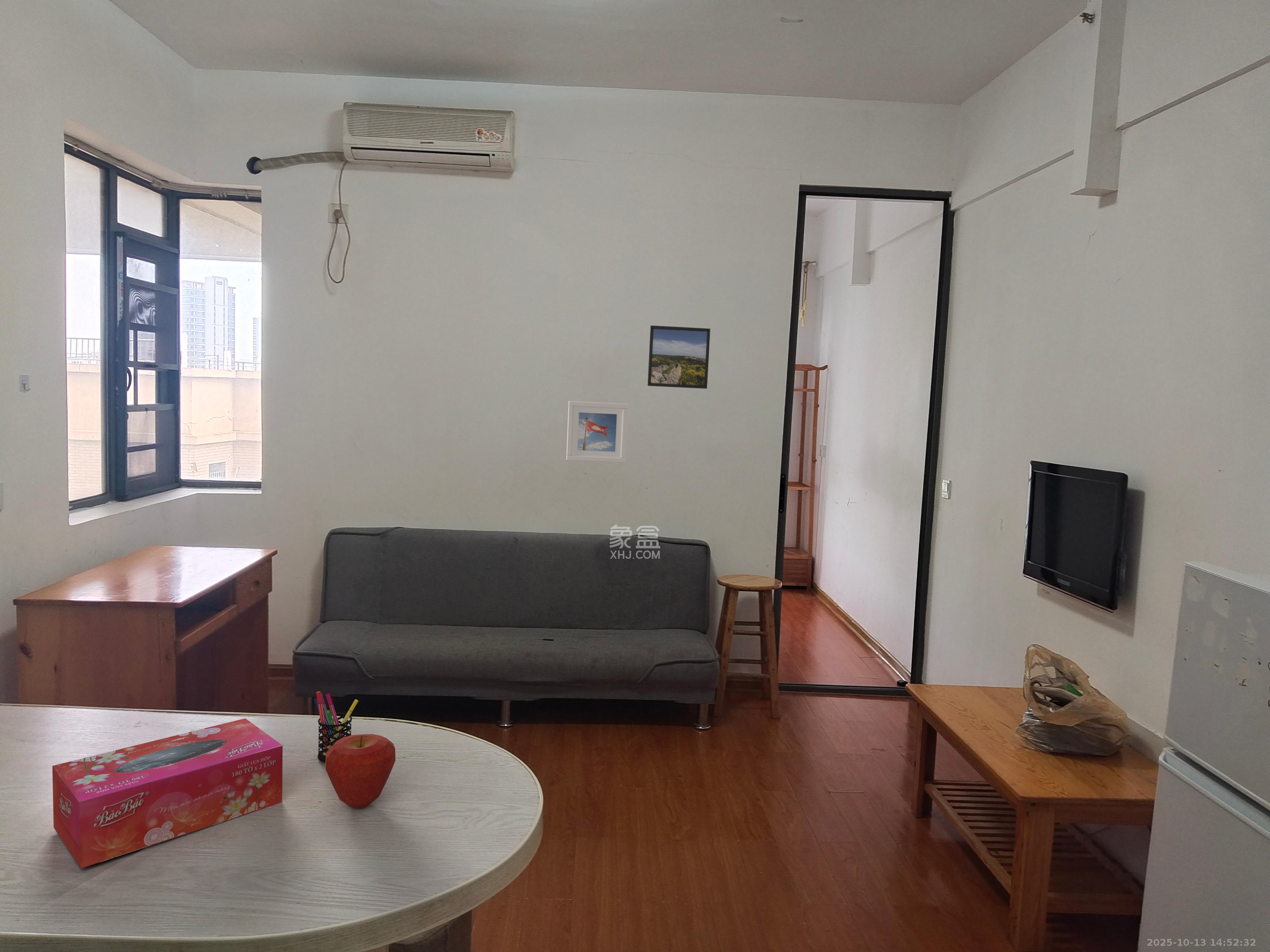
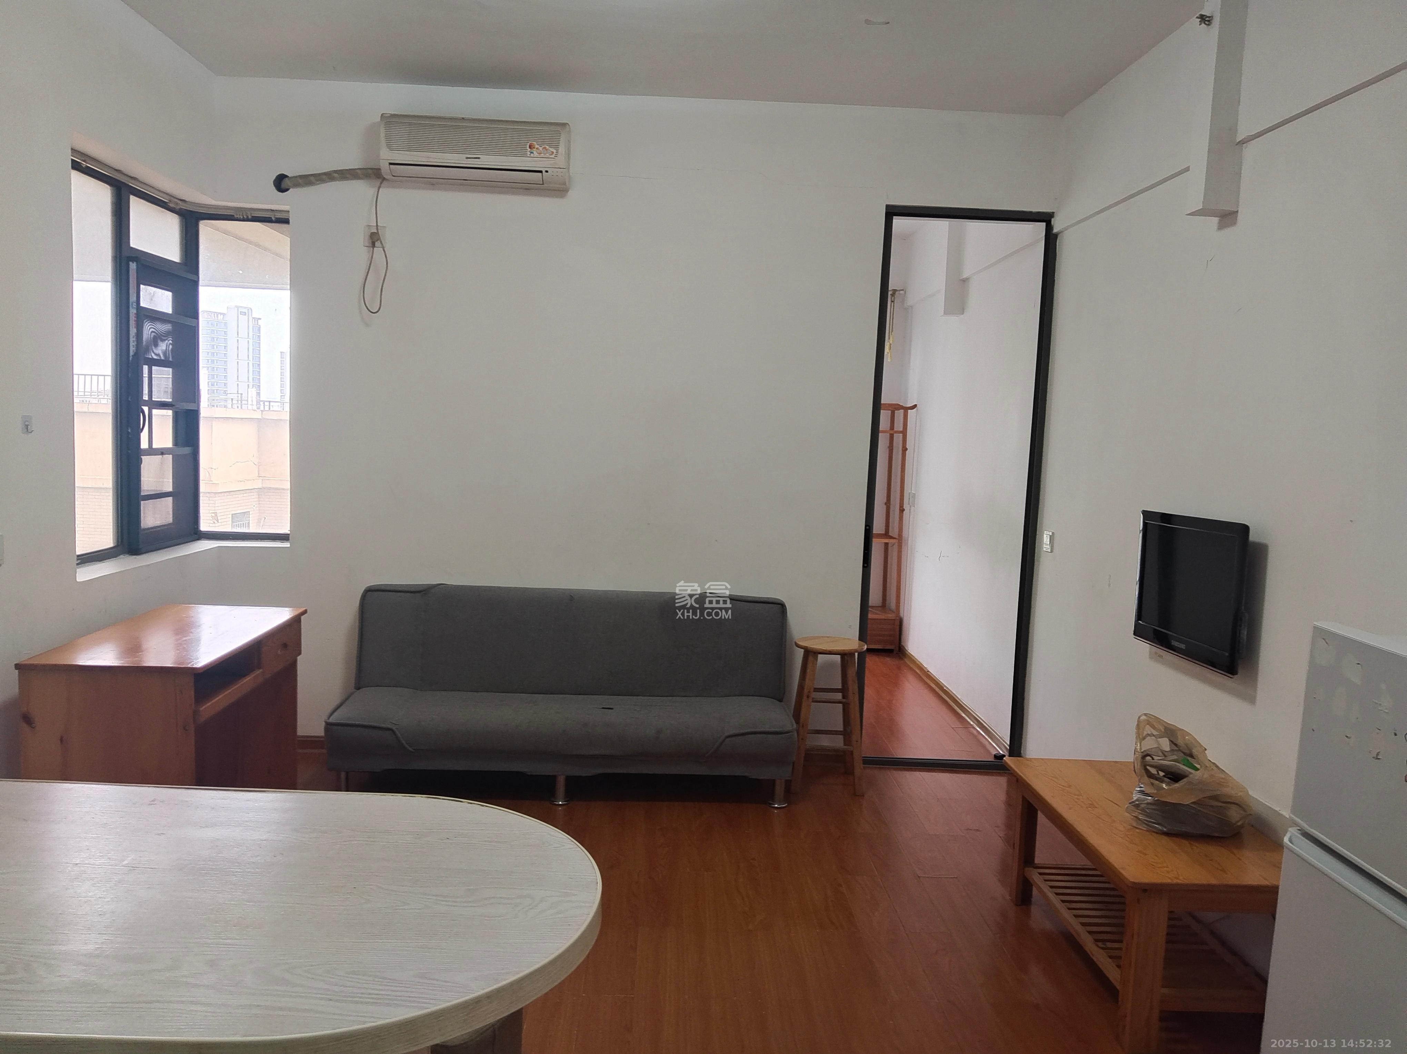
- apple (360, 769)
- pen holder (332, 725)
- tissue box (172, 785)
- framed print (597, 432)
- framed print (679, 357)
